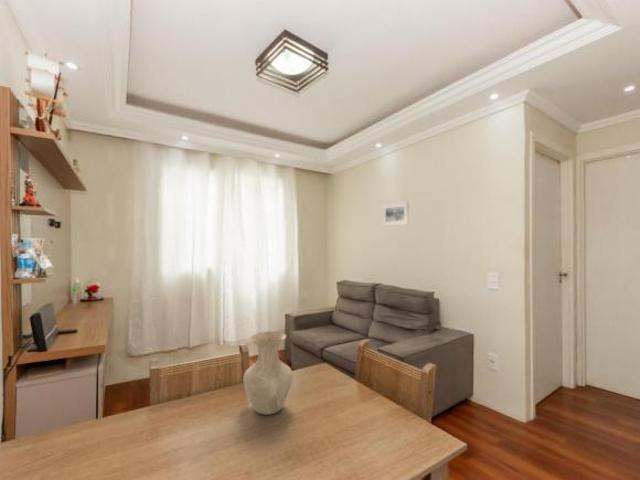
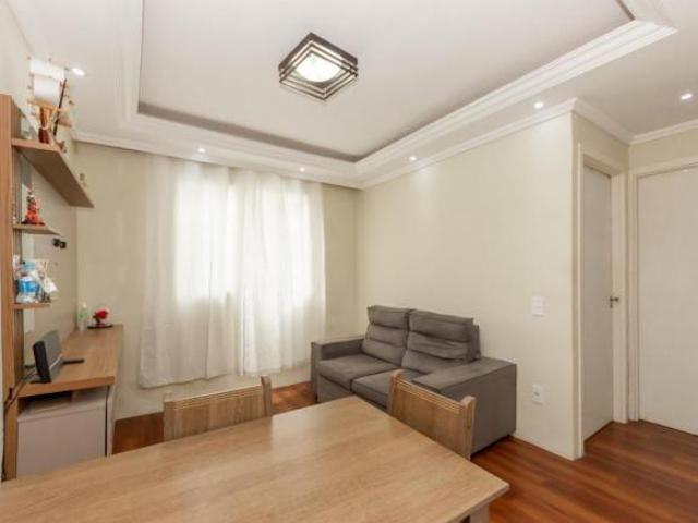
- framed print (394, 214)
- vase (268, 372)
